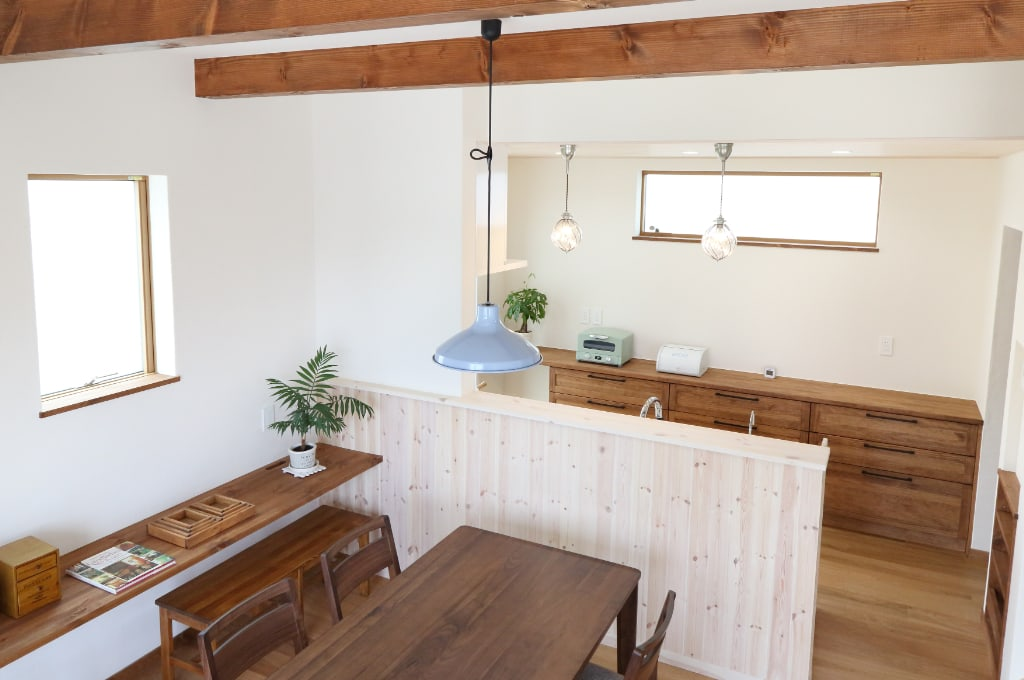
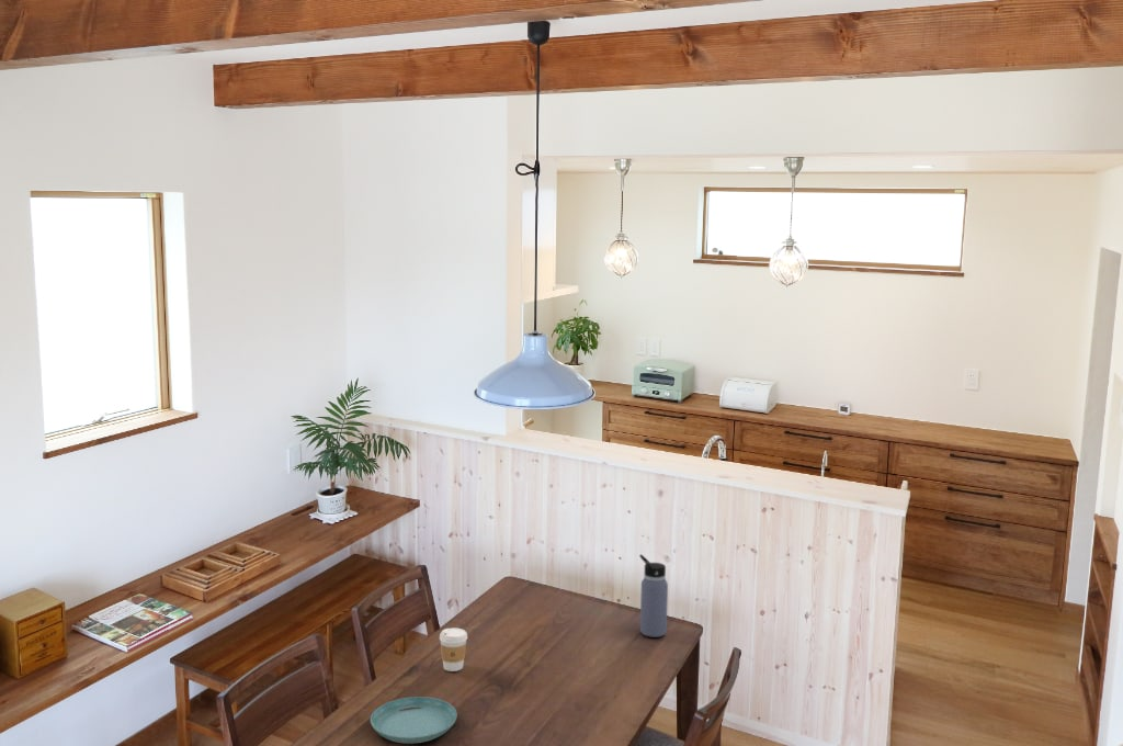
+ water bottle (653, 594)
+ coffee cup (453, 648)
+ saucer (413, 721)
